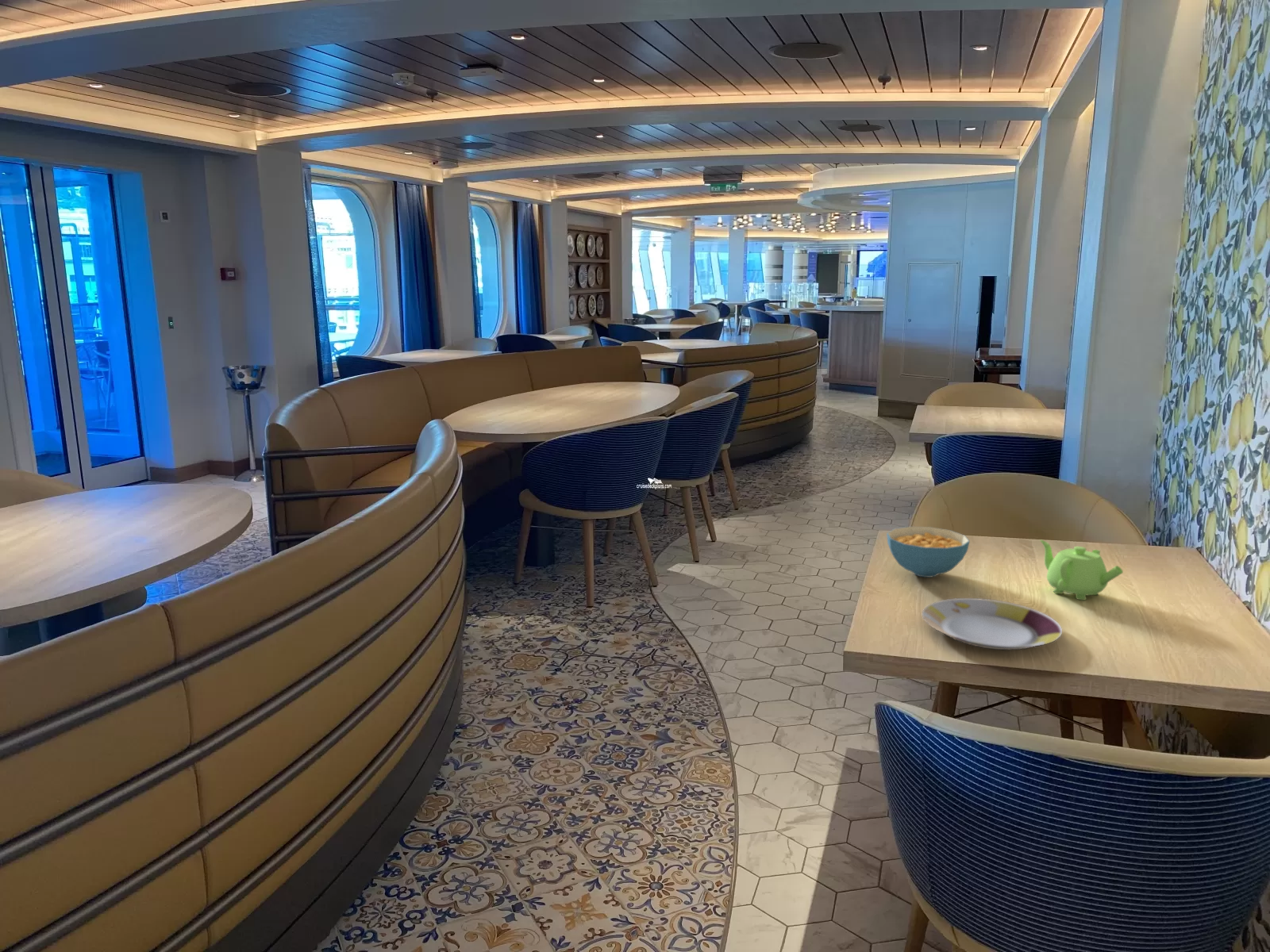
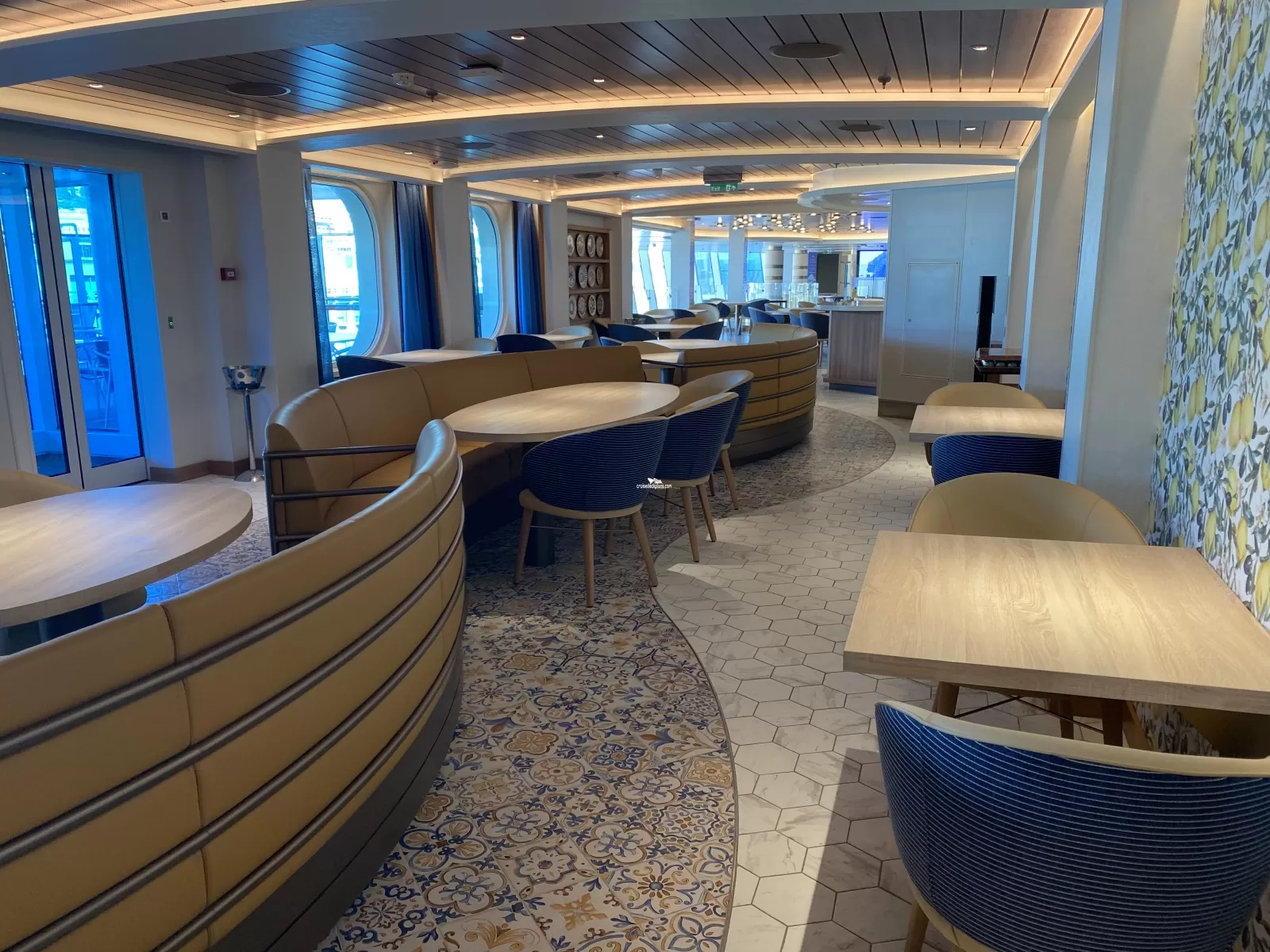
- plate (990, 625)
- teapot (1079, 570)
- cereal bowl (926, 555)
